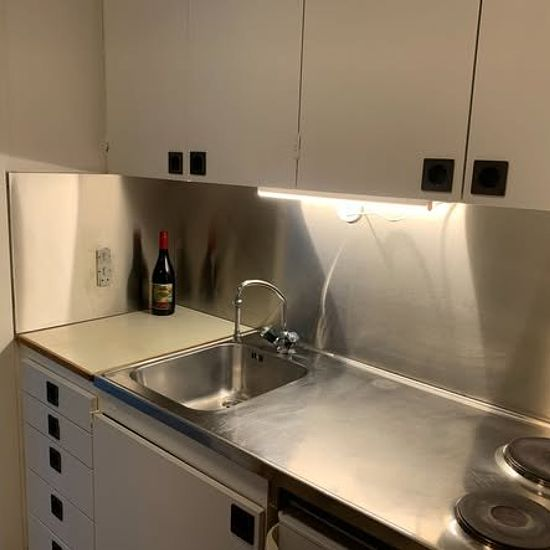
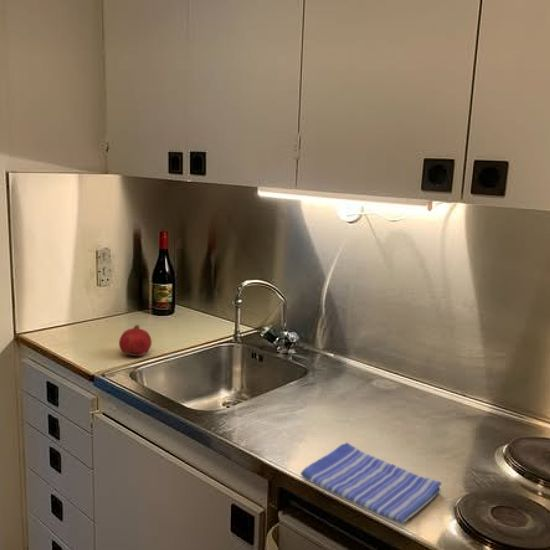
+ dish towel (370, 478)
+ fruit (135, 339)
